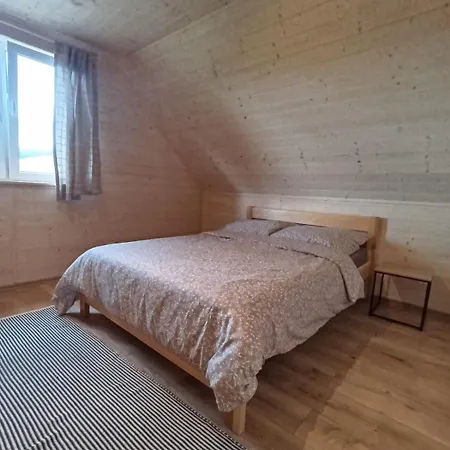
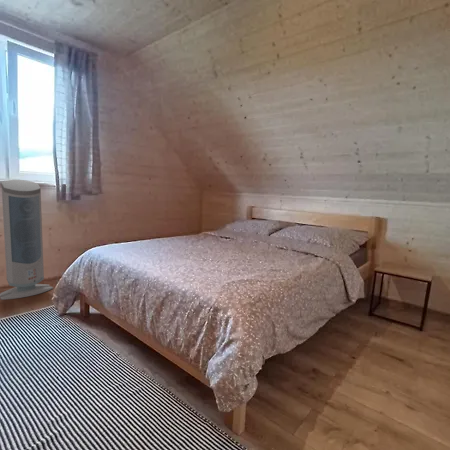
+ air purifier (23, 237)
